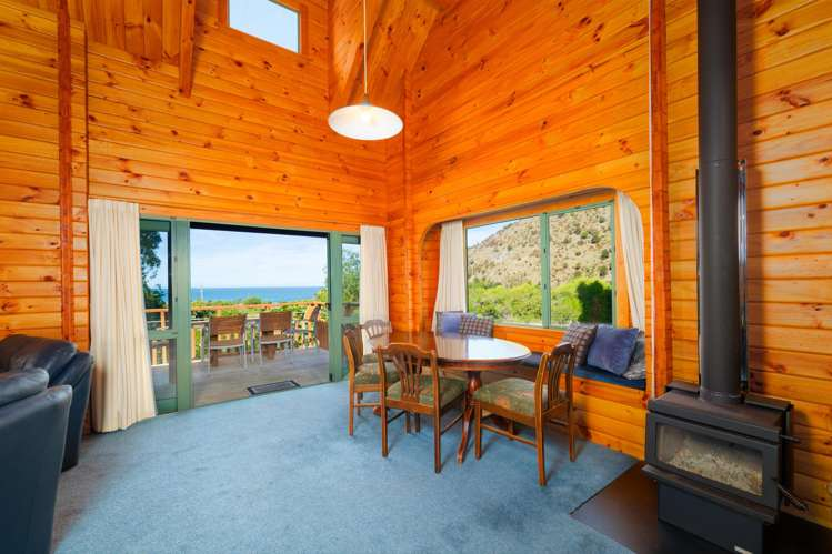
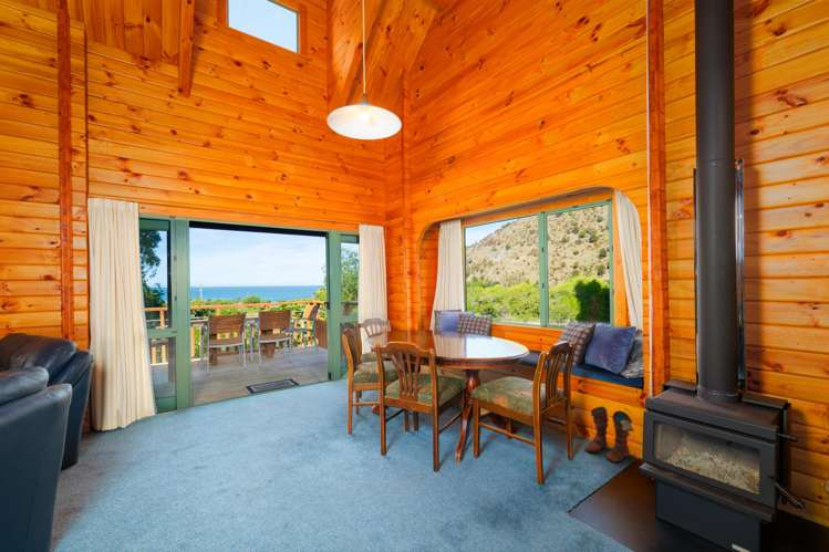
+ boots (614, 430)
